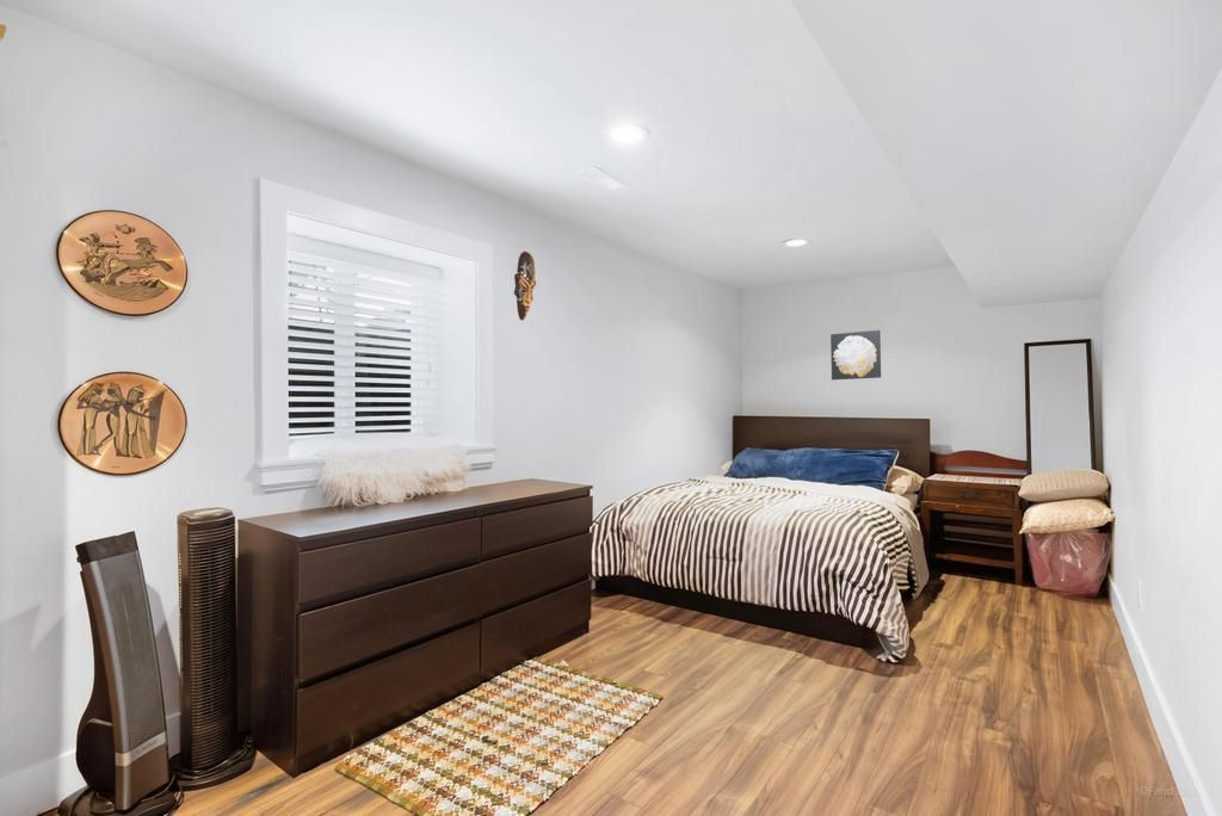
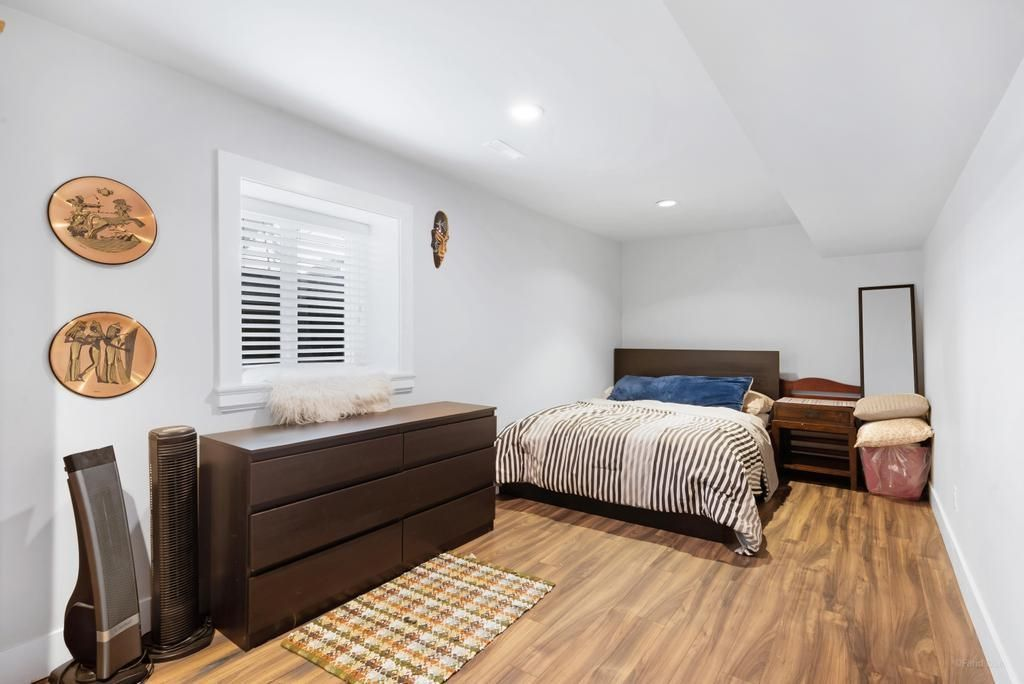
- wall art (854, 356)
